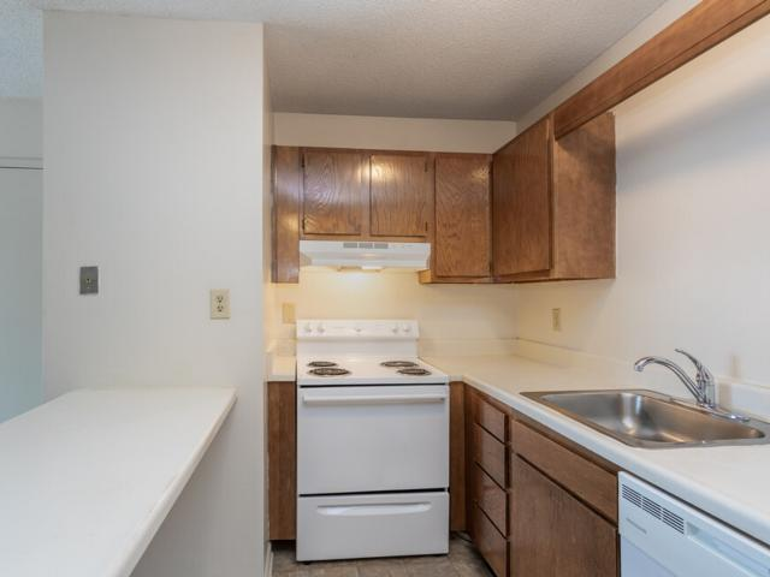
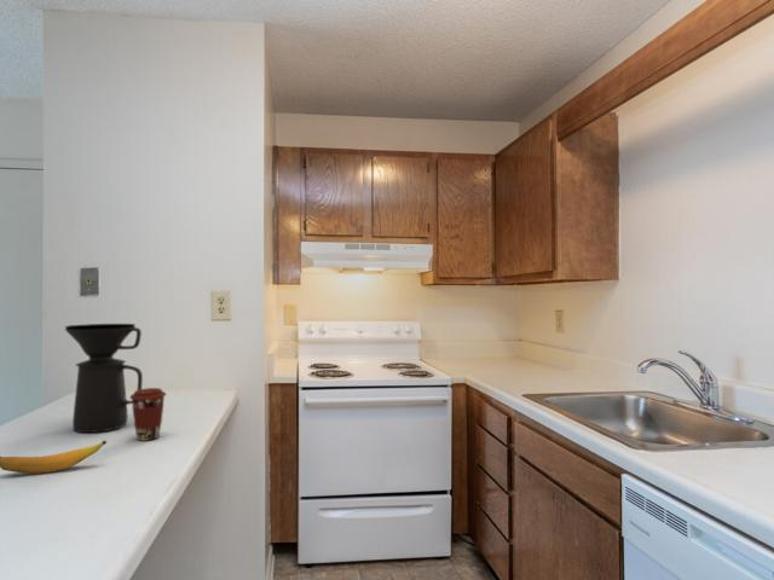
+ coffee maker (100, 376)
+ banana (52, 458)
+ coffee cup (148, 413)
